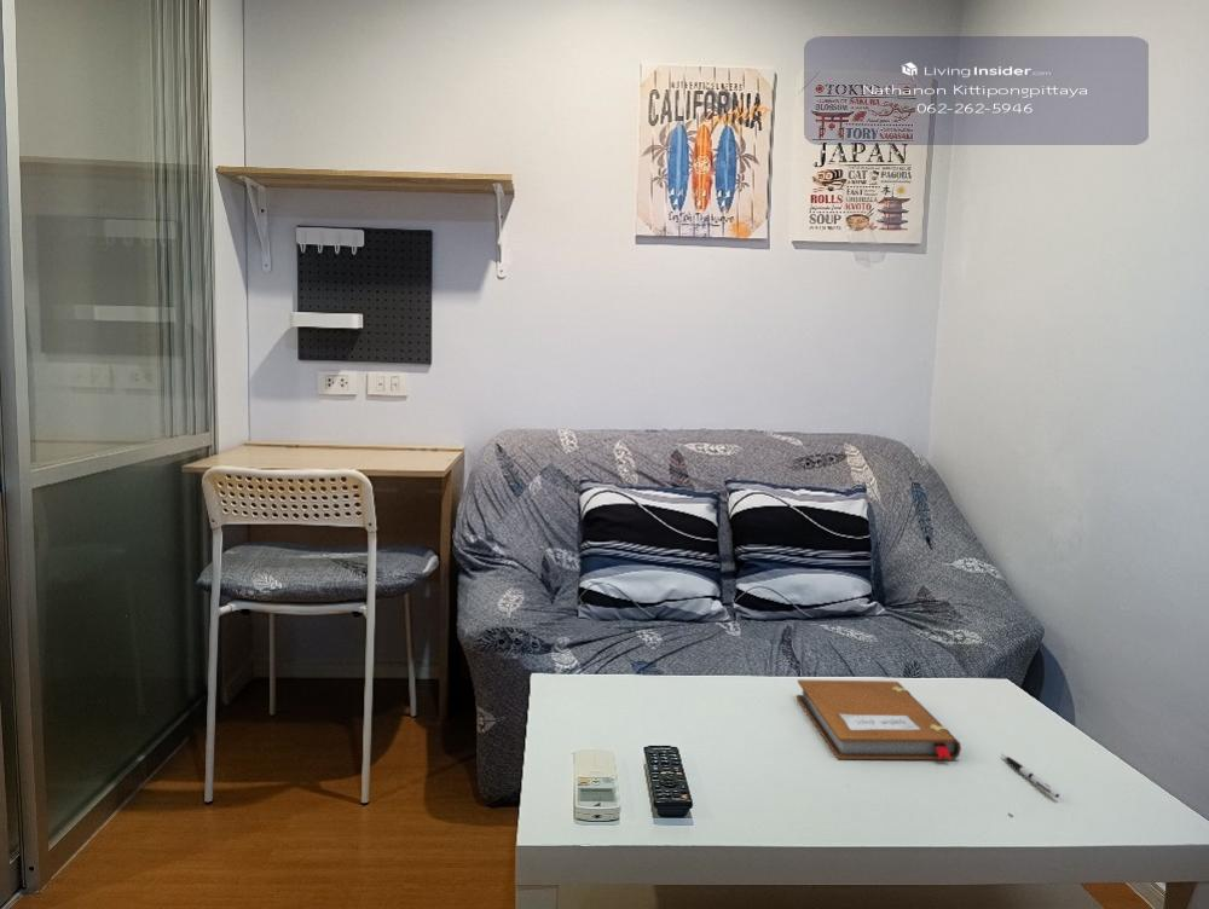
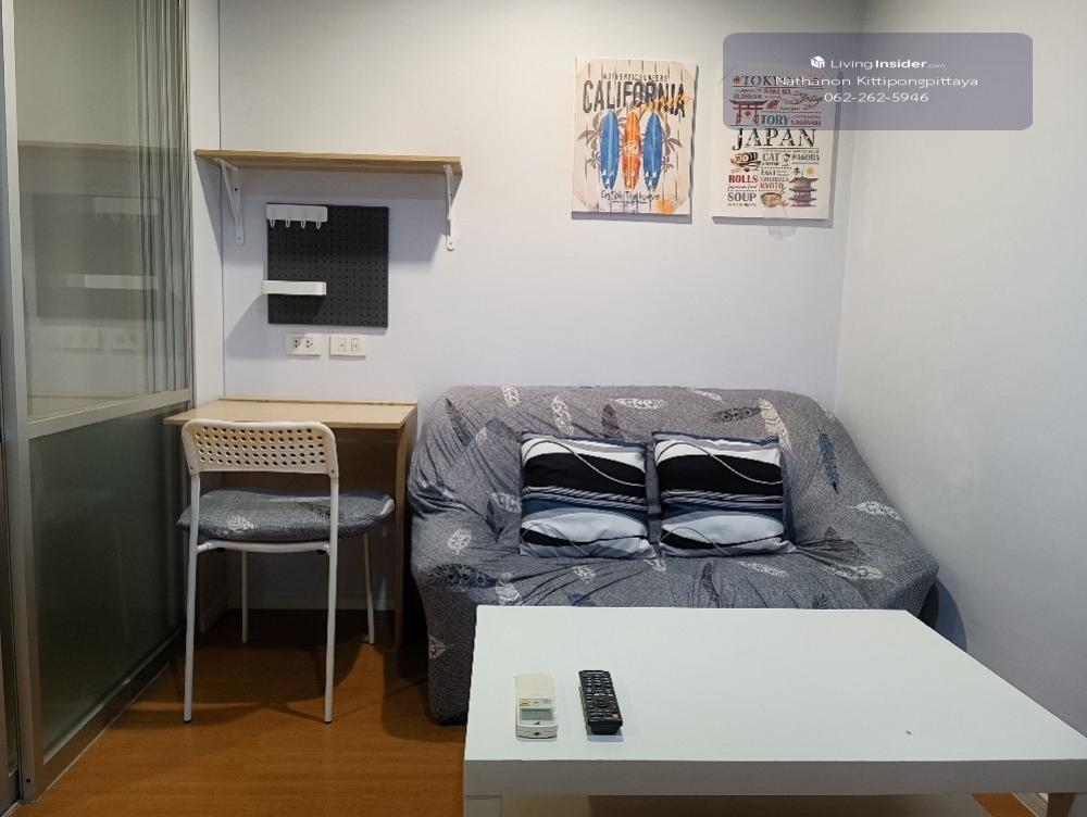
- pen (1026, 774)
- notebook (874, 718)
